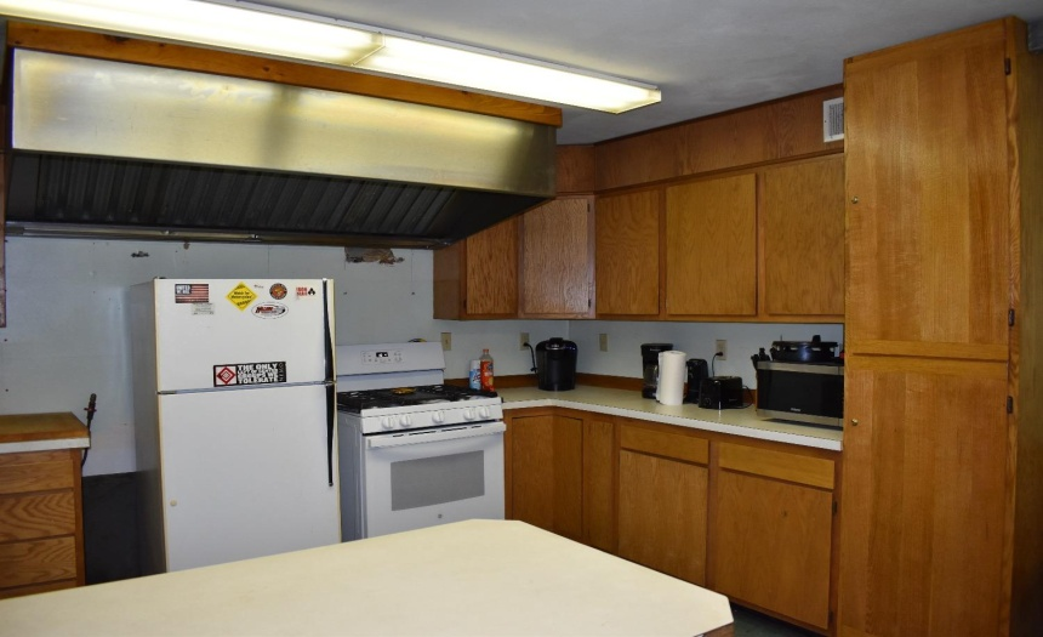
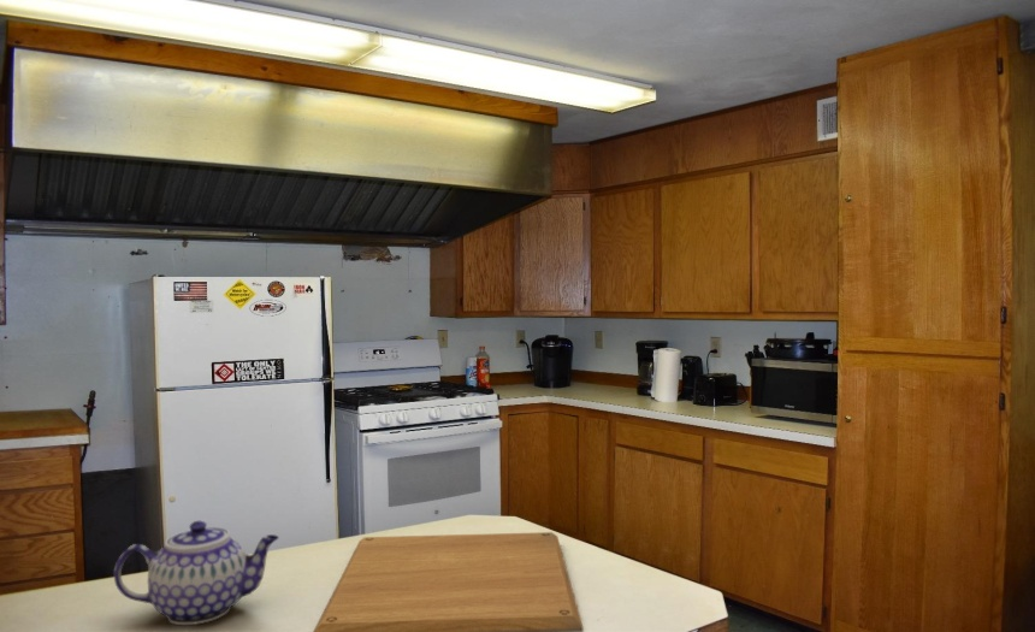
+ teapot (199, 566)
+ chopping board (454, 575)
